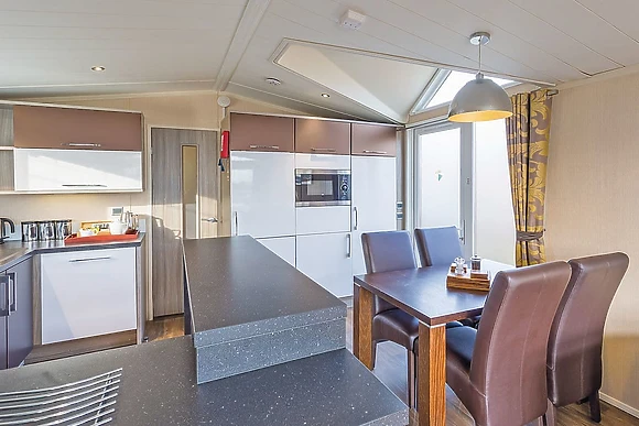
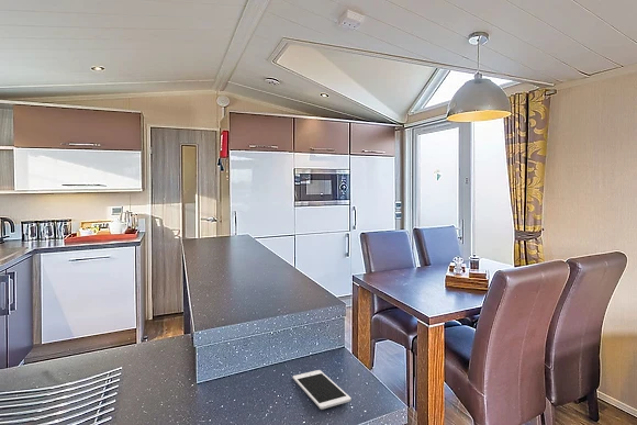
+ cell phone (320, 388)
